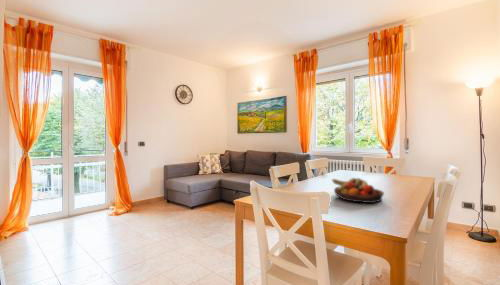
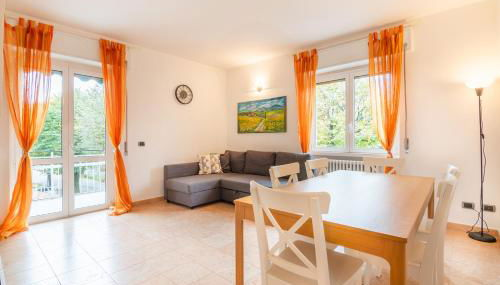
- fruit bowl (357, 188)
